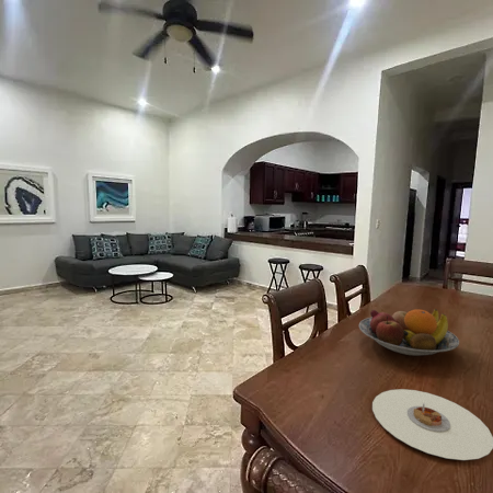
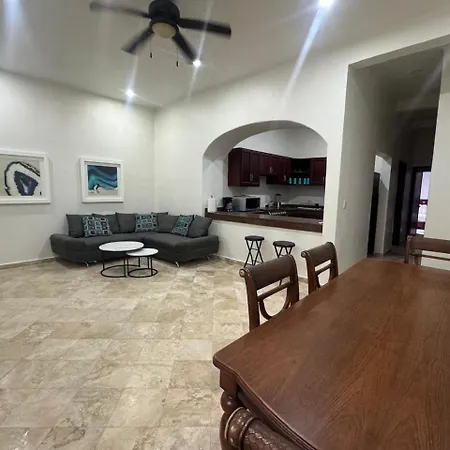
- fruit bowl (405, 328)
- plate (428, 414)
